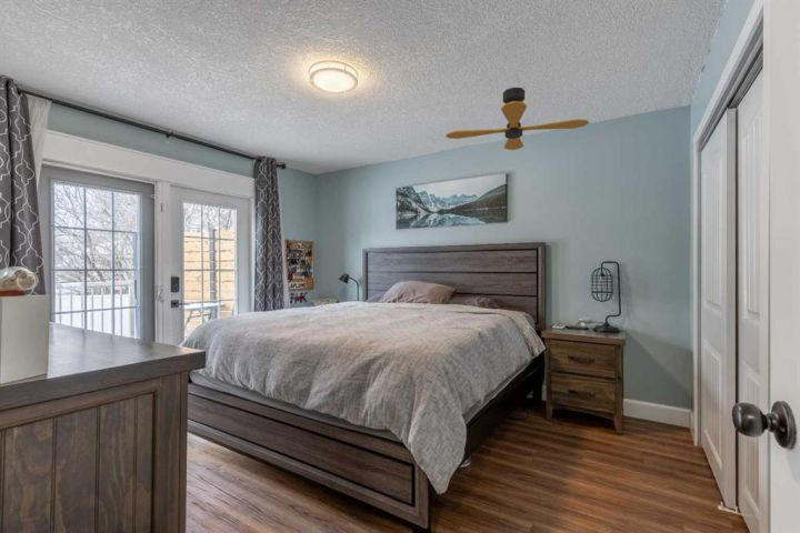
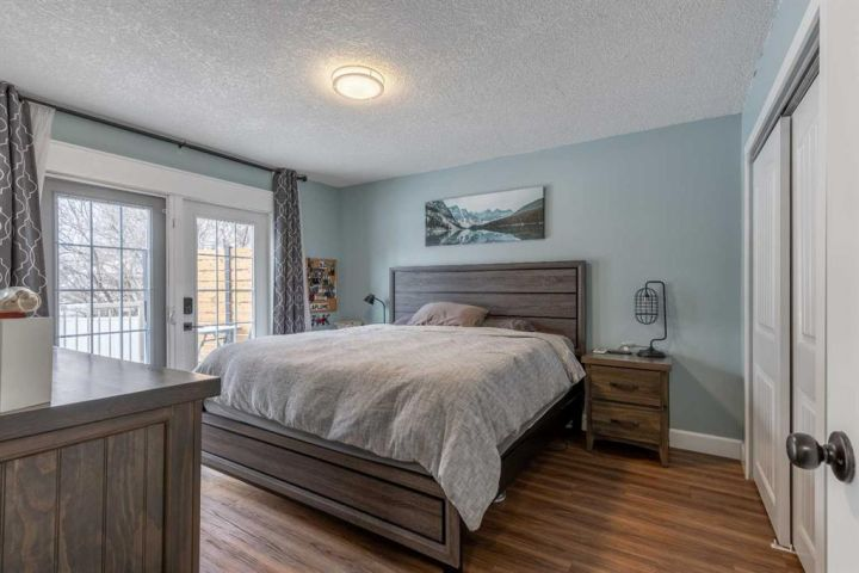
- ceiling fan (513, 113)
